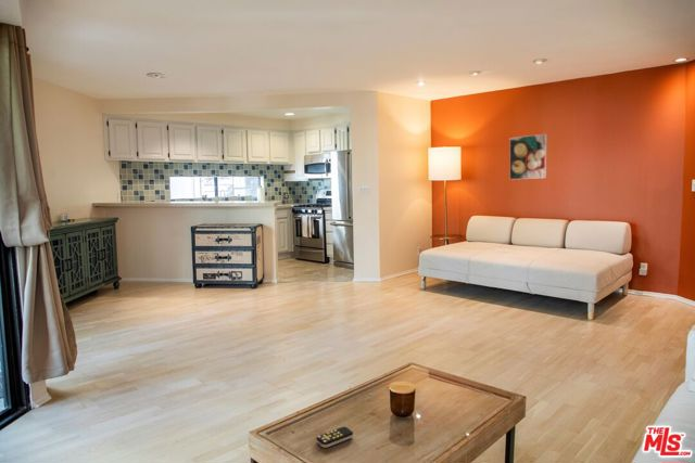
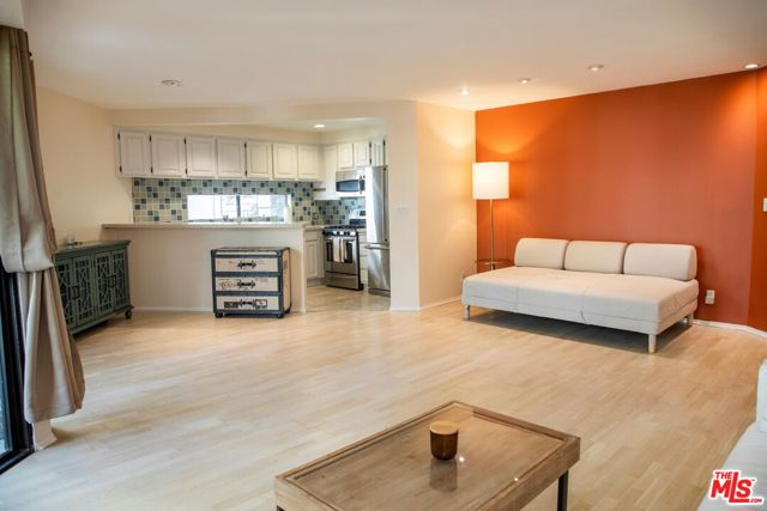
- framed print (527, 157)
- remote control (334, 436)
